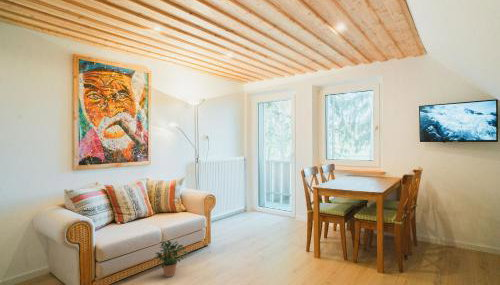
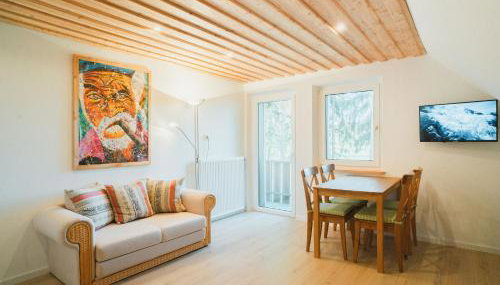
- potted plant (171, 255)
